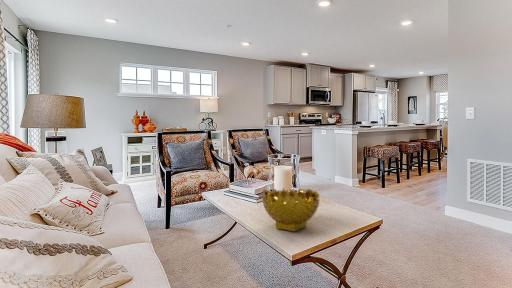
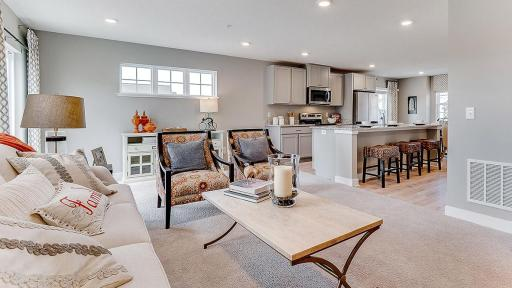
- decorative bowl (290, 207)
